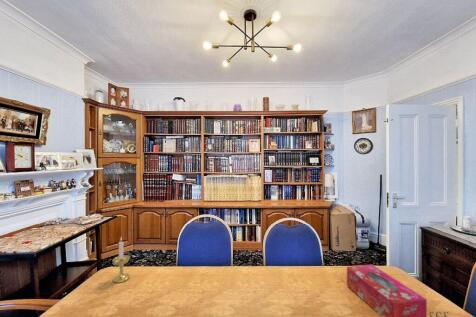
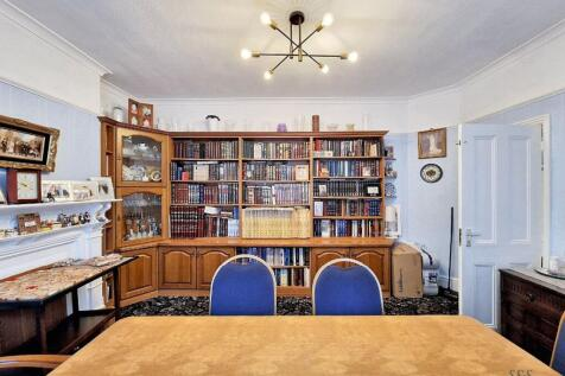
- tissue box (381, 291)
- candlestick (121, 257)
